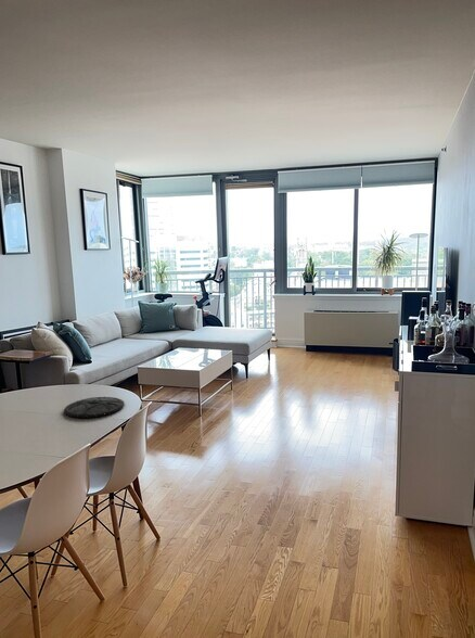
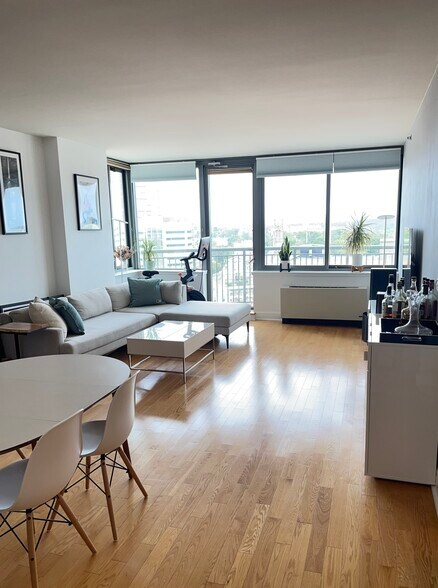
- plate (94, 403)
